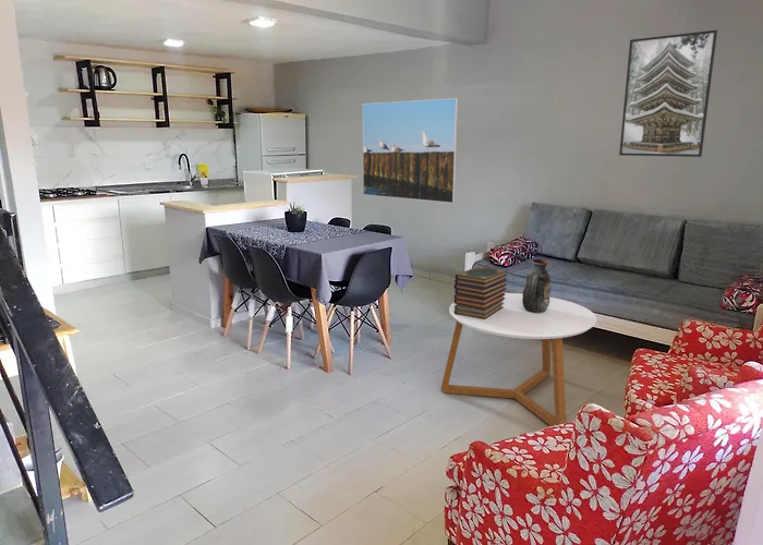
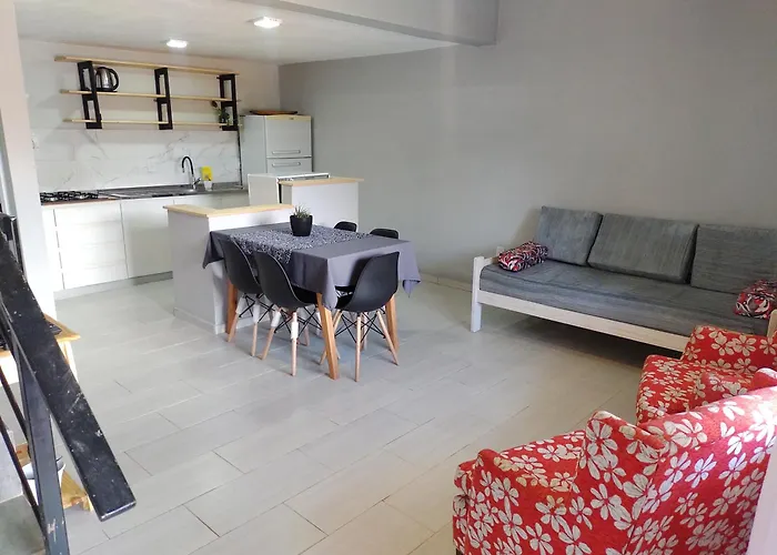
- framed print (405, 150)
- book stack (481, 291)
- coffee table (523, 338)
- decorative vase (535, 286)
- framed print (665, 97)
